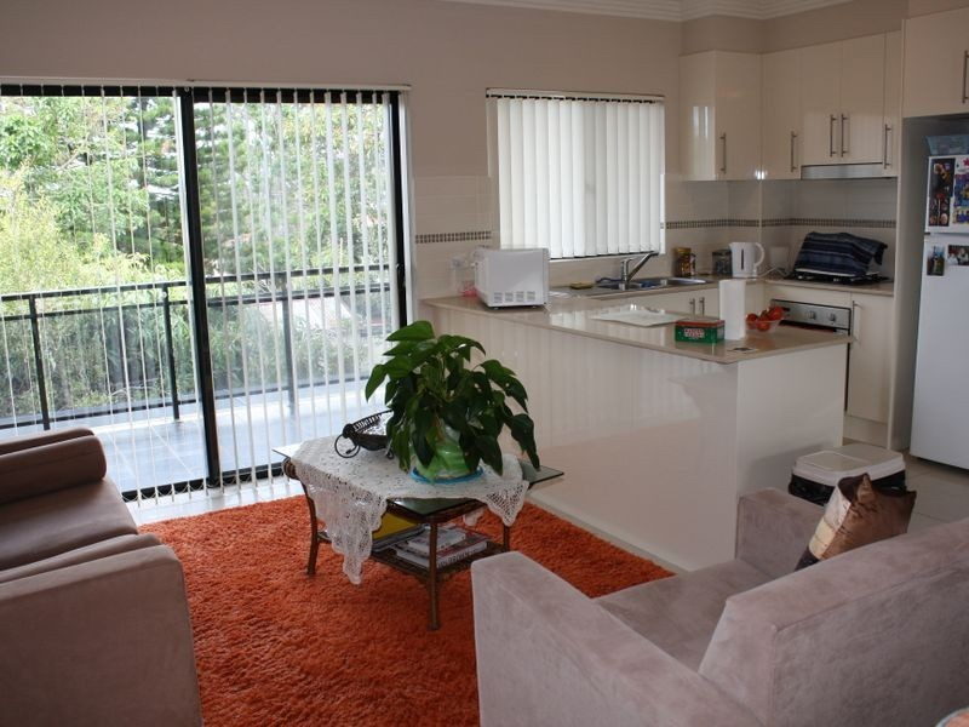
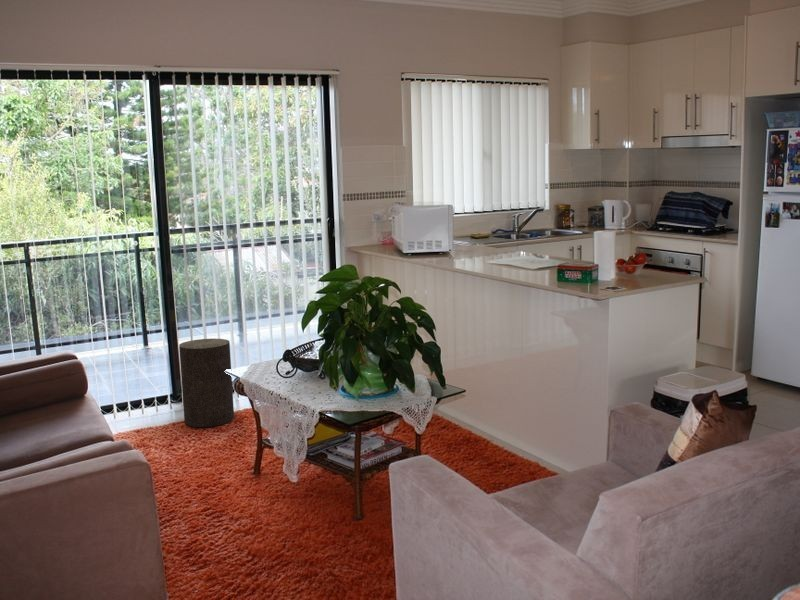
+ stool (207, 381)
